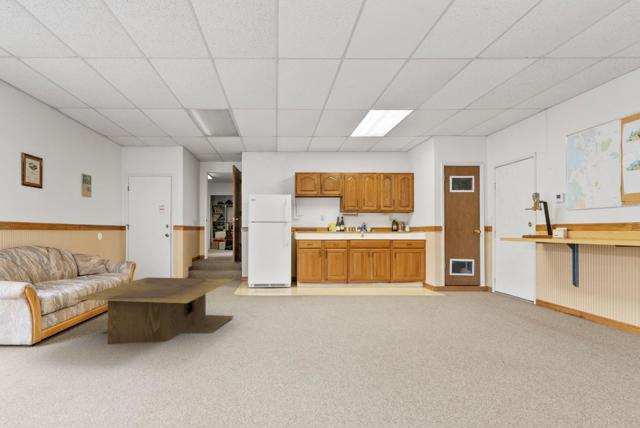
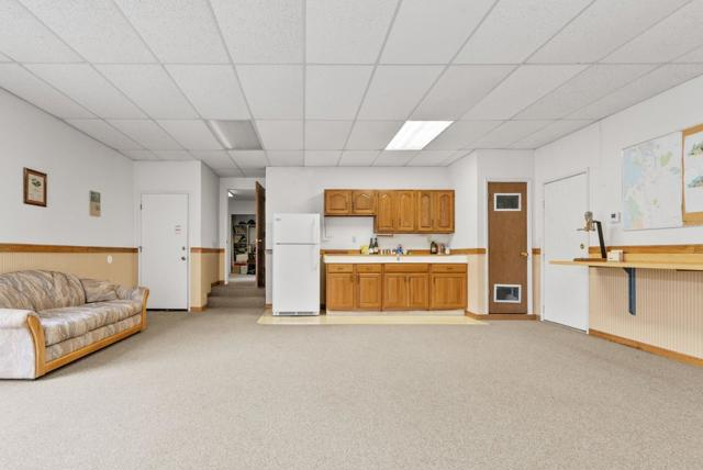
- coffee table (163, 308)
